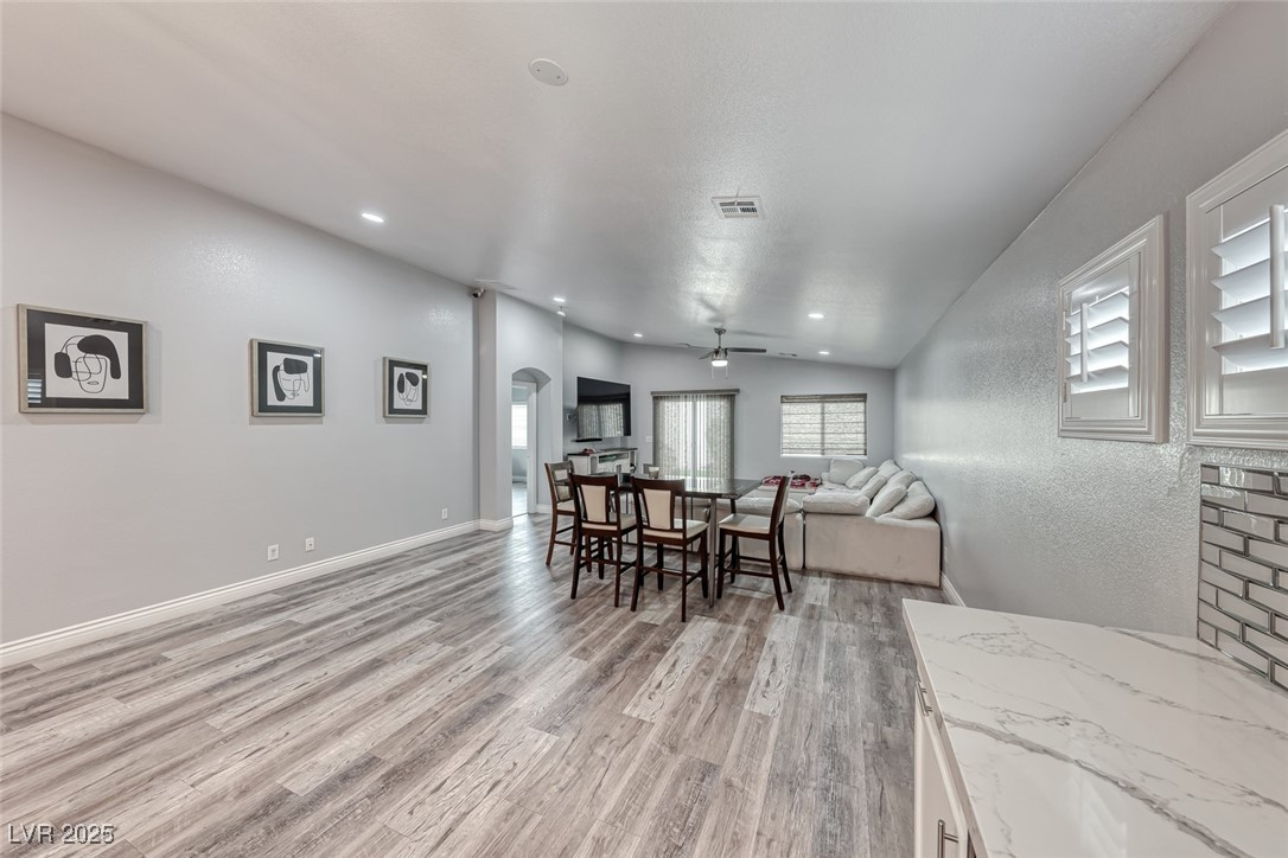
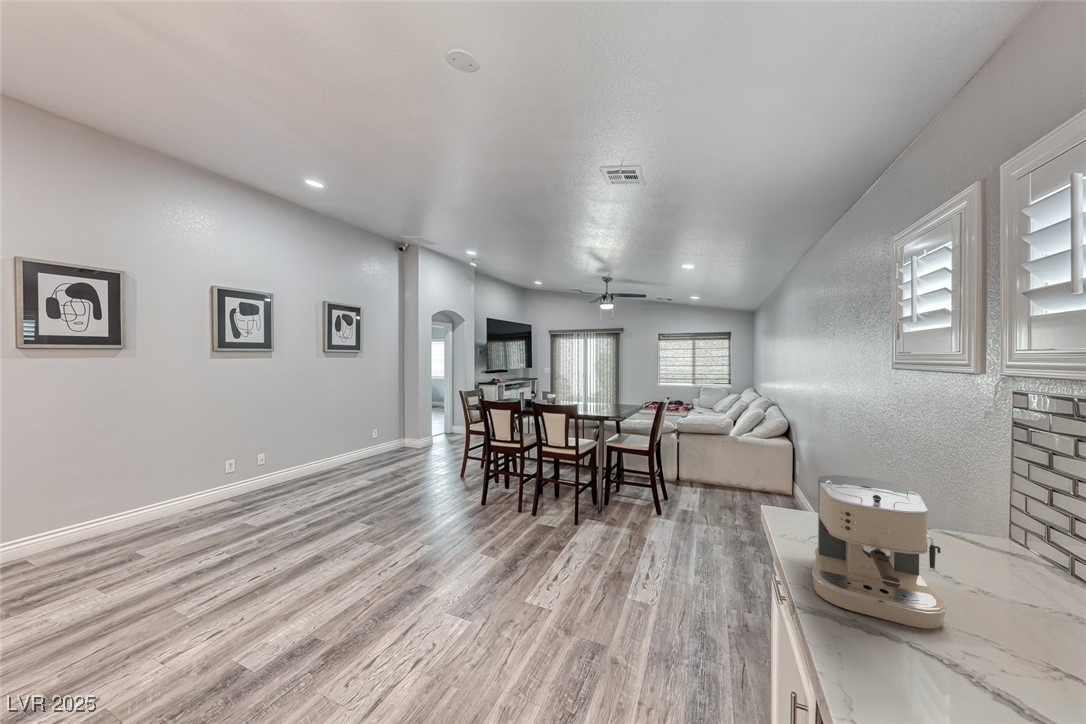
+ coffee maker (871, 542)
